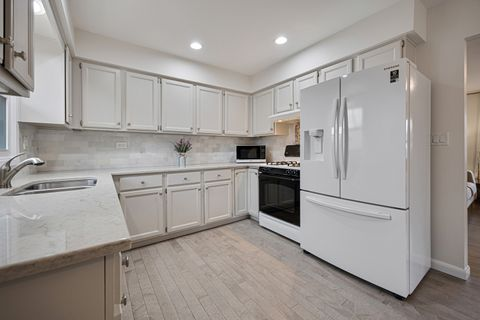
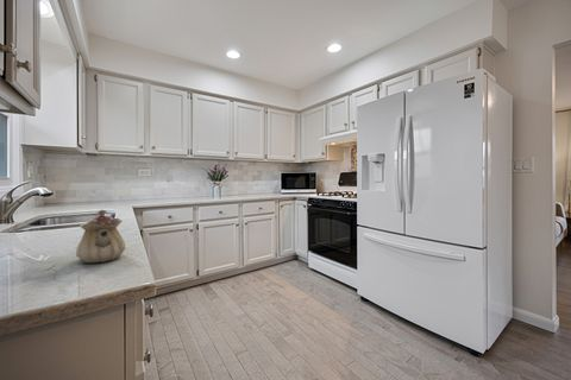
+ teapot (101, 233)
